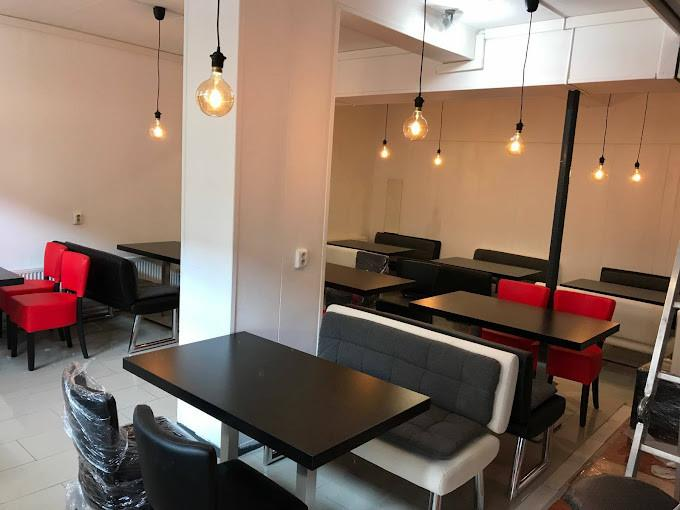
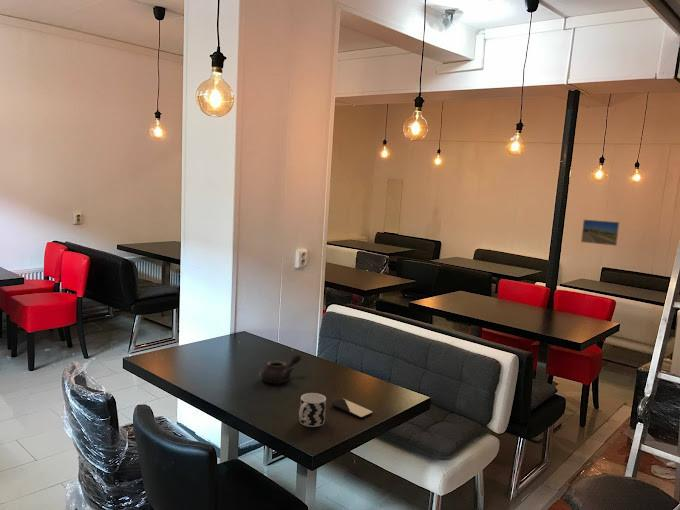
+ smartphone (351, 408)
+ teapot (284, 368)
+ cup (310, 411)
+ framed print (599, 232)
